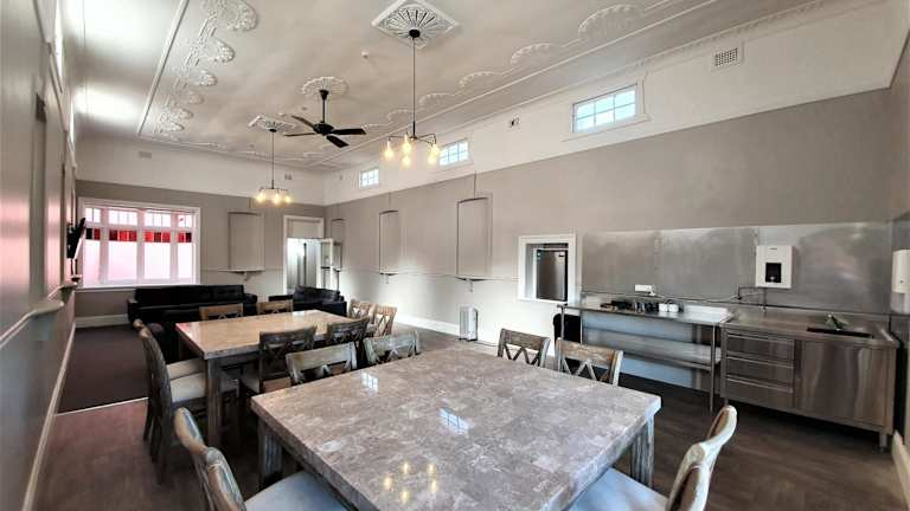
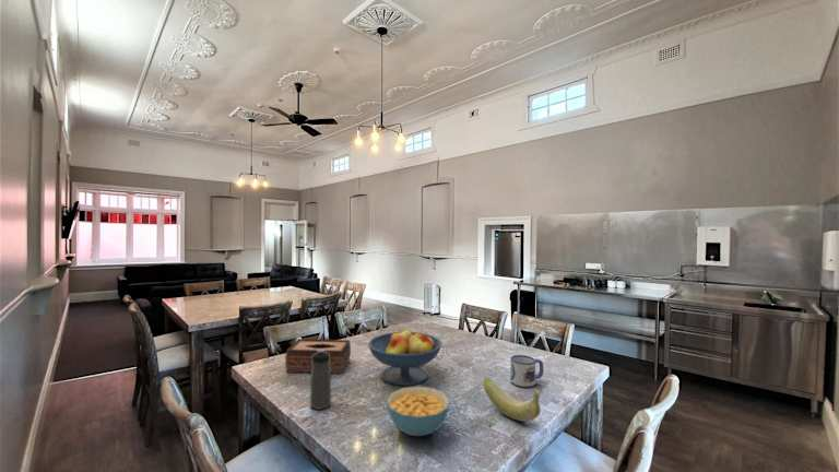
+ water bottle (320, 377)
+ mug (527, 370)
+ tissue box (316, 352)
+ banana (510, 397)
+ cereal bowl (417, 415)
+ fruit bowl (404, 353)
